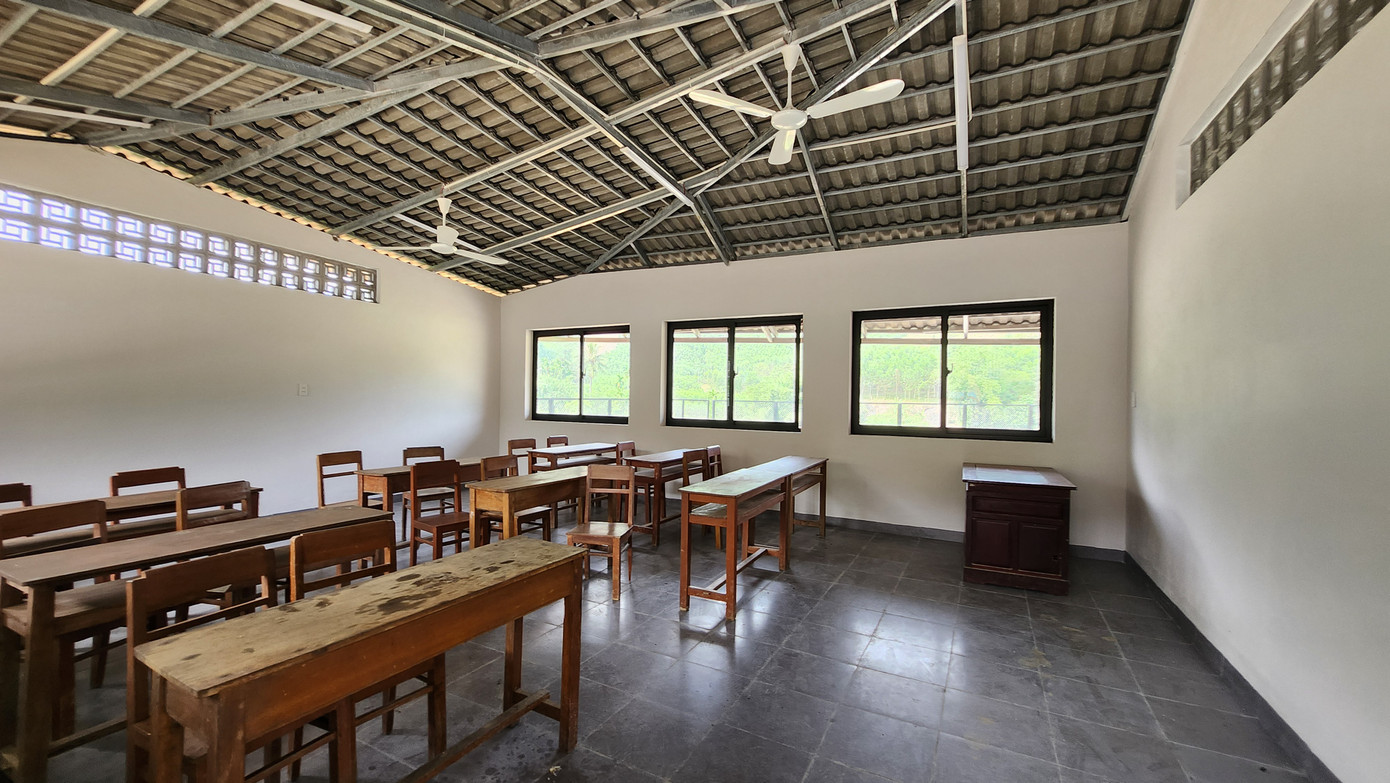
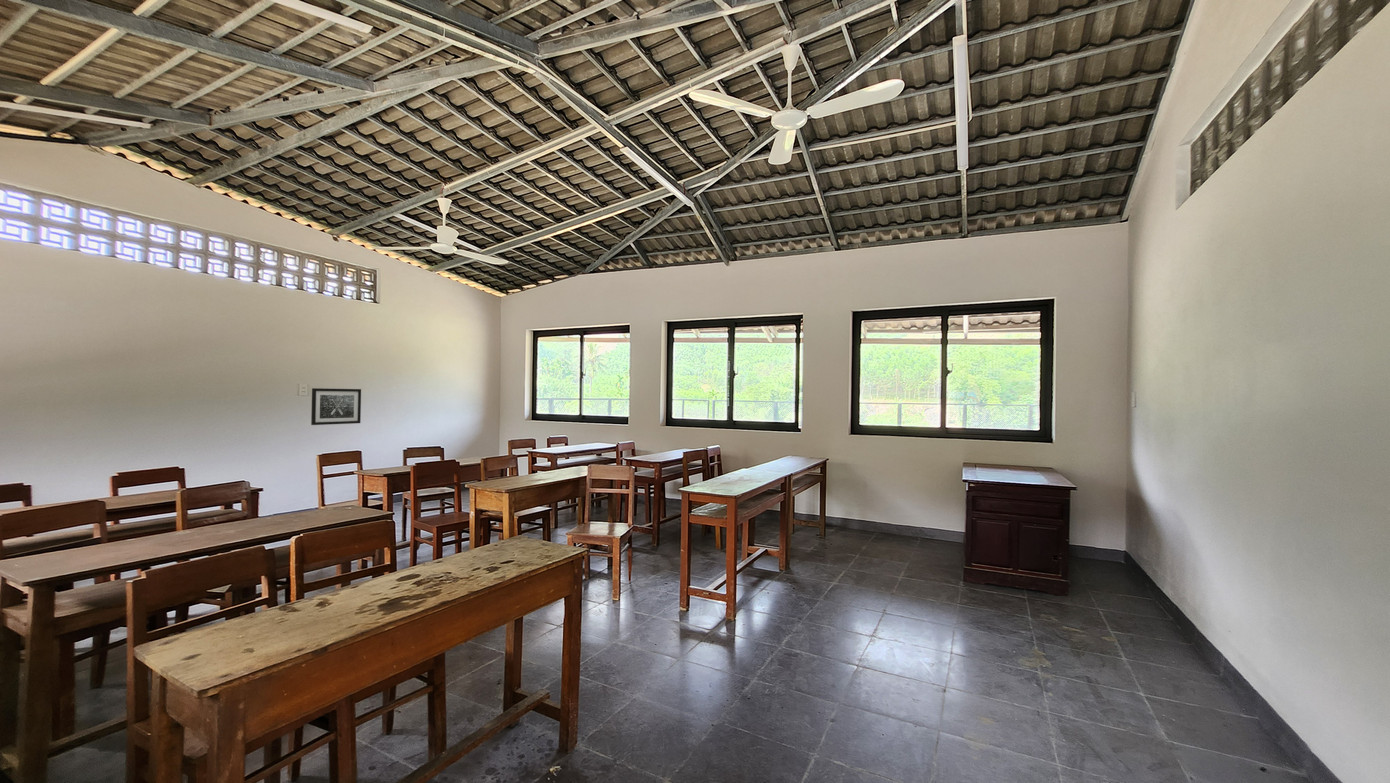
+ wall art (337, 406)
